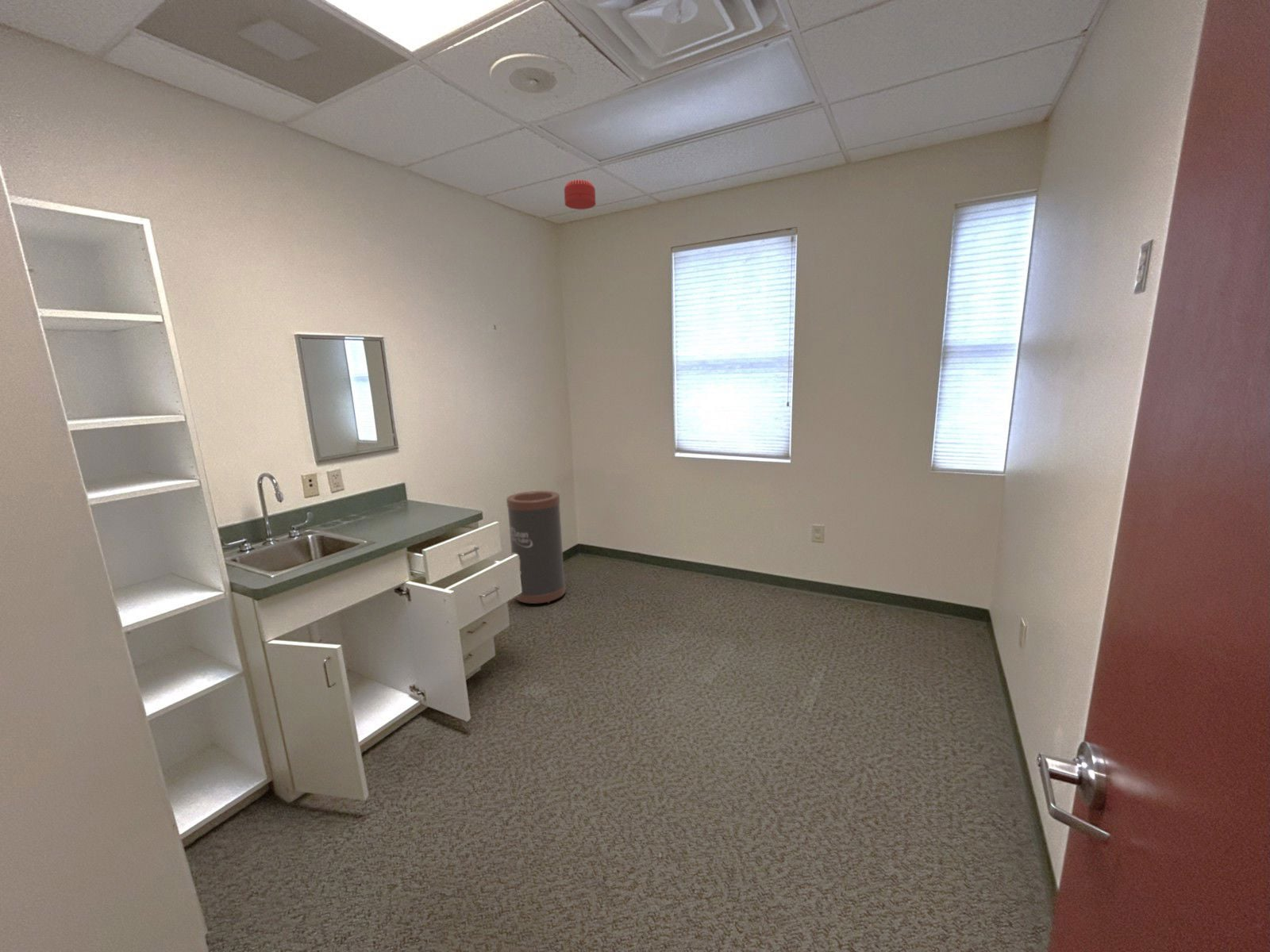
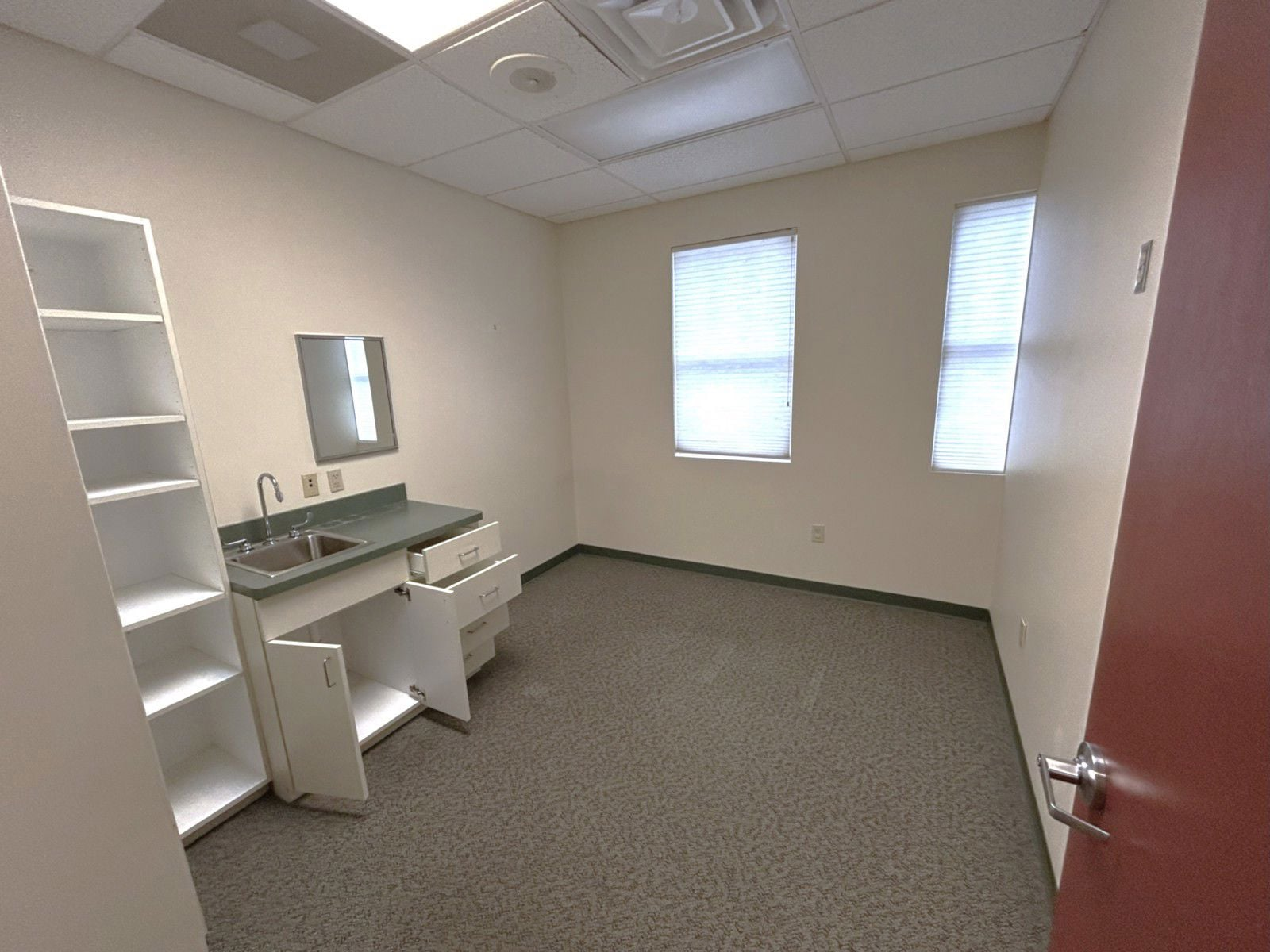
- smoke detector (579, 194)
- trash can (537, 546)
